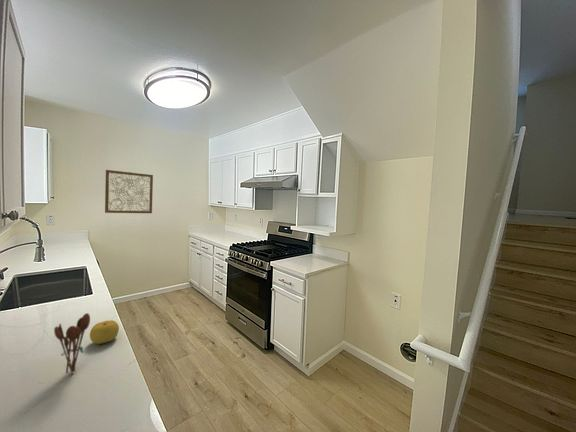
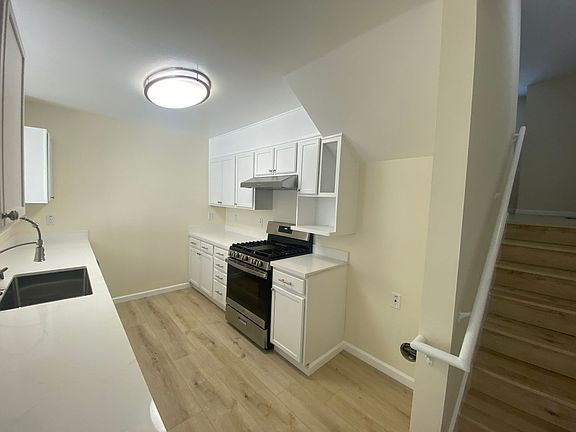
- fruit (104, 331)
- utensil holder (73, 344)
- wall art (128, 193)
